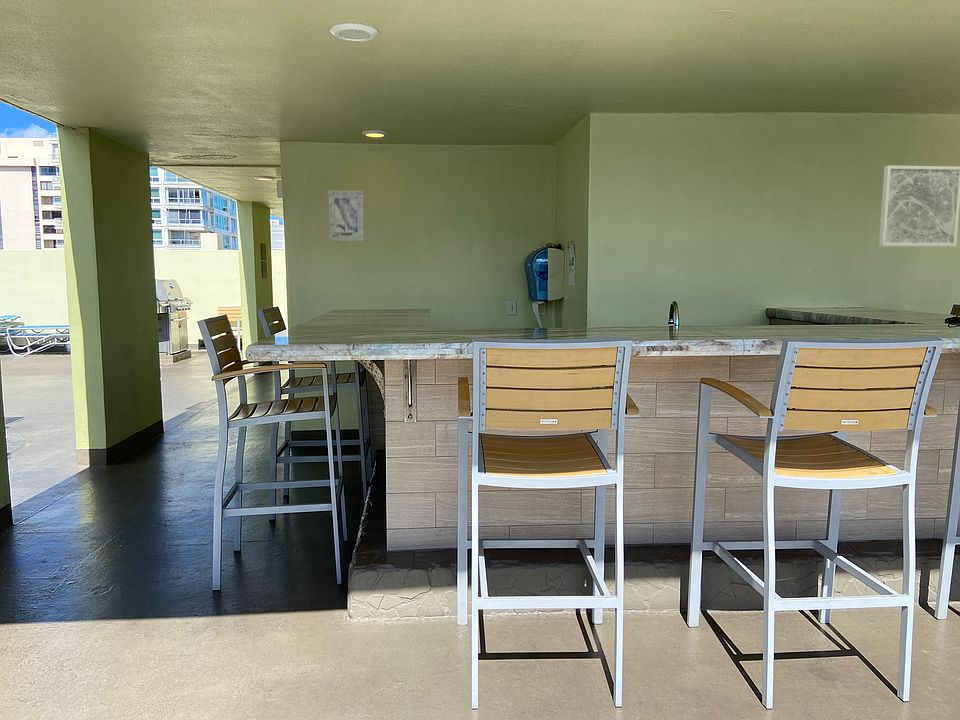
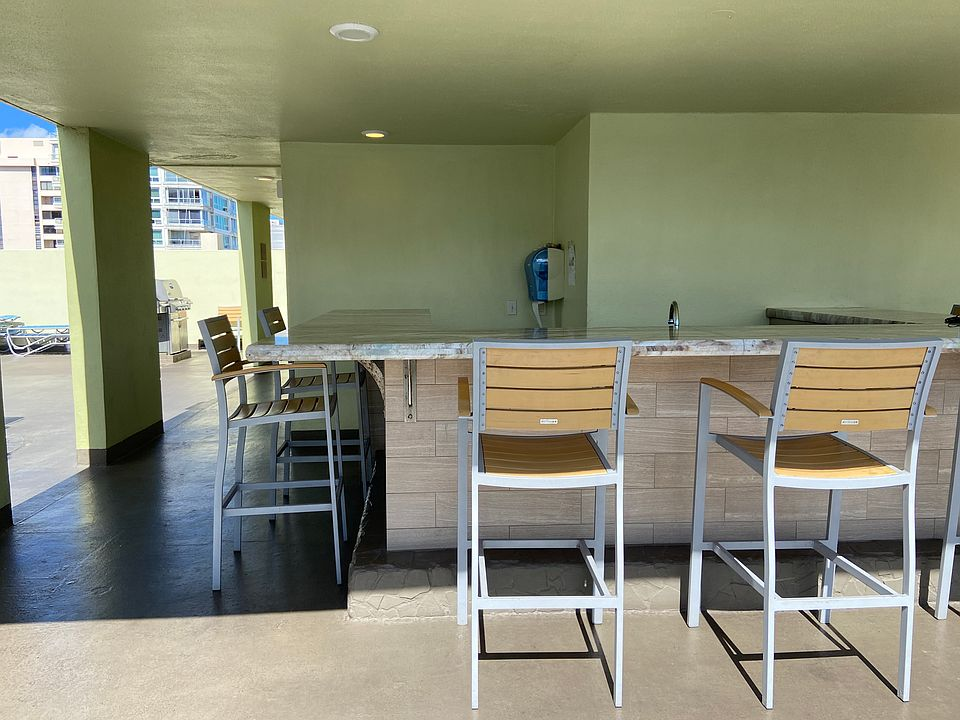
- wall art (920, 206)
- wall art (346, 216)
